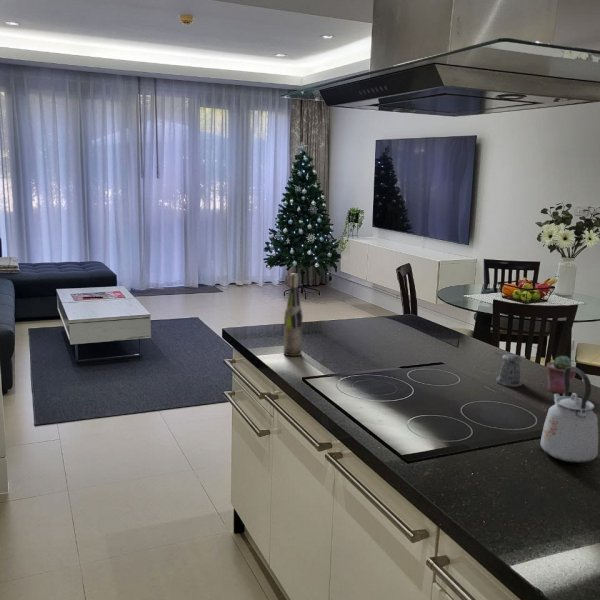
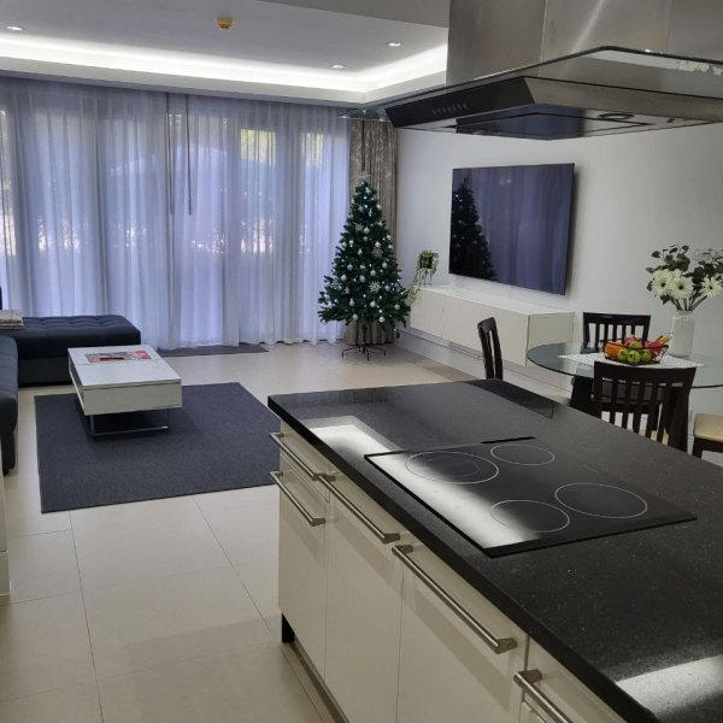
- potted succulent (560, 373)
- wine bottle (293, 314)
- kettle (568, 409)
- pepper shaker (509, 367)
